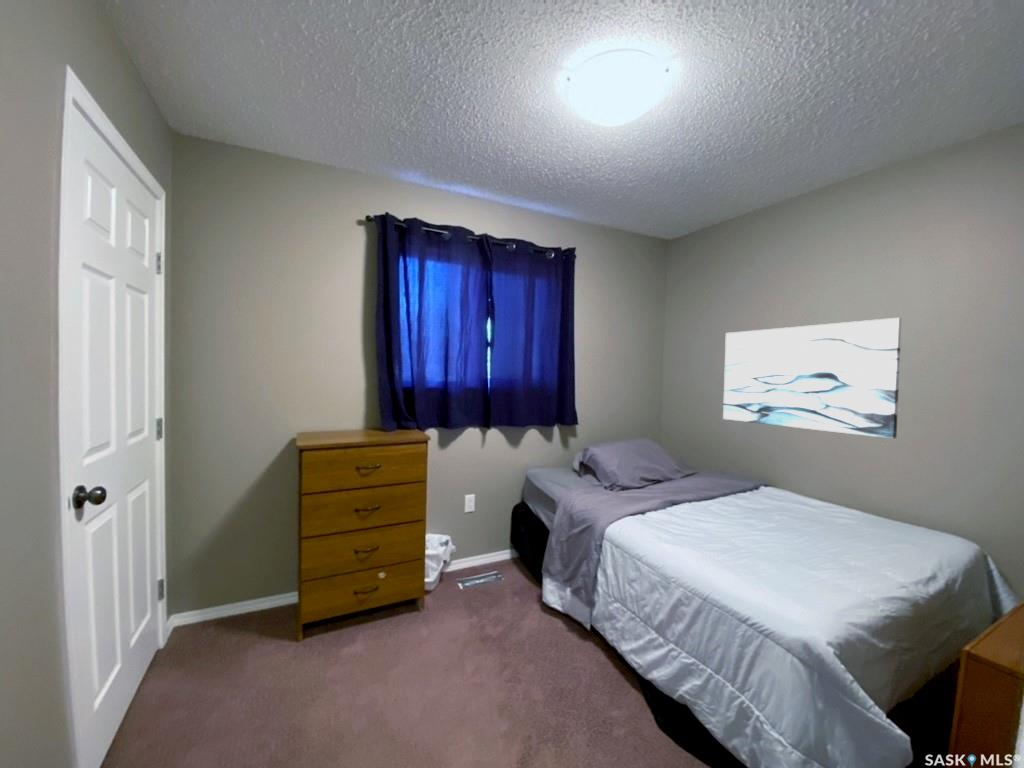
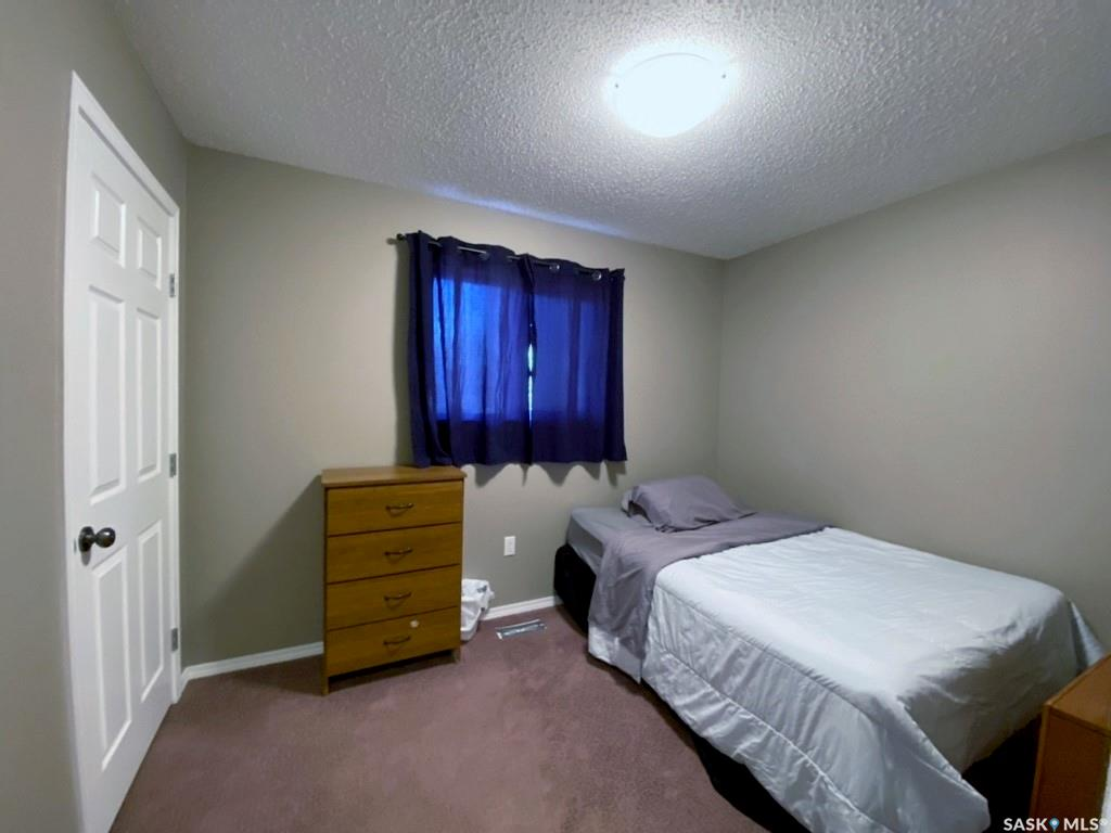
- wall art (797, 377)
